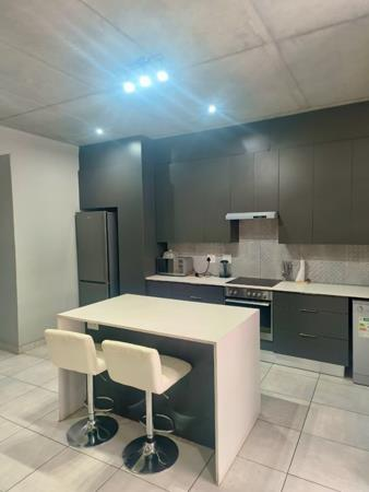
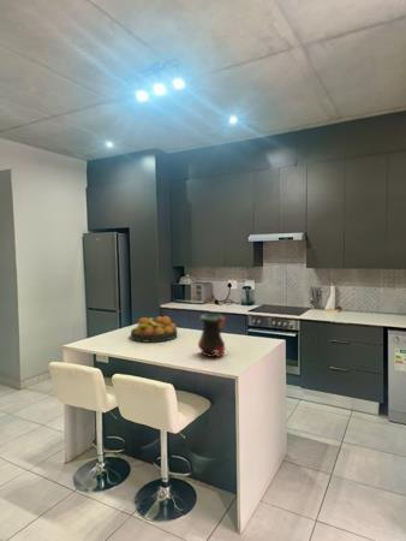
+ vase (210, 334)
+ fruit bowl (154, 326)
